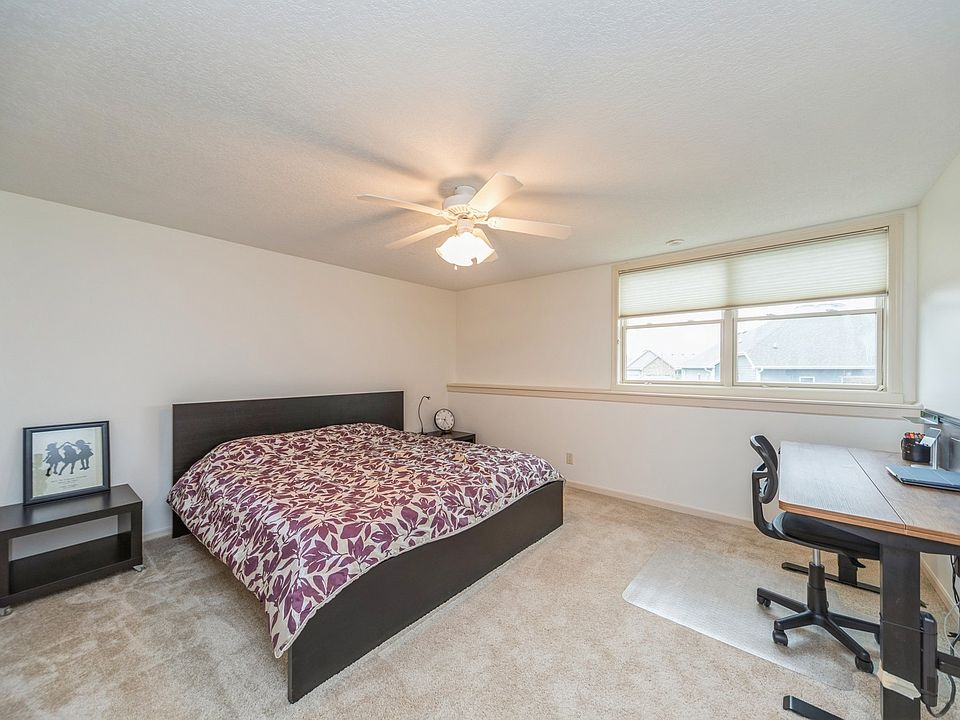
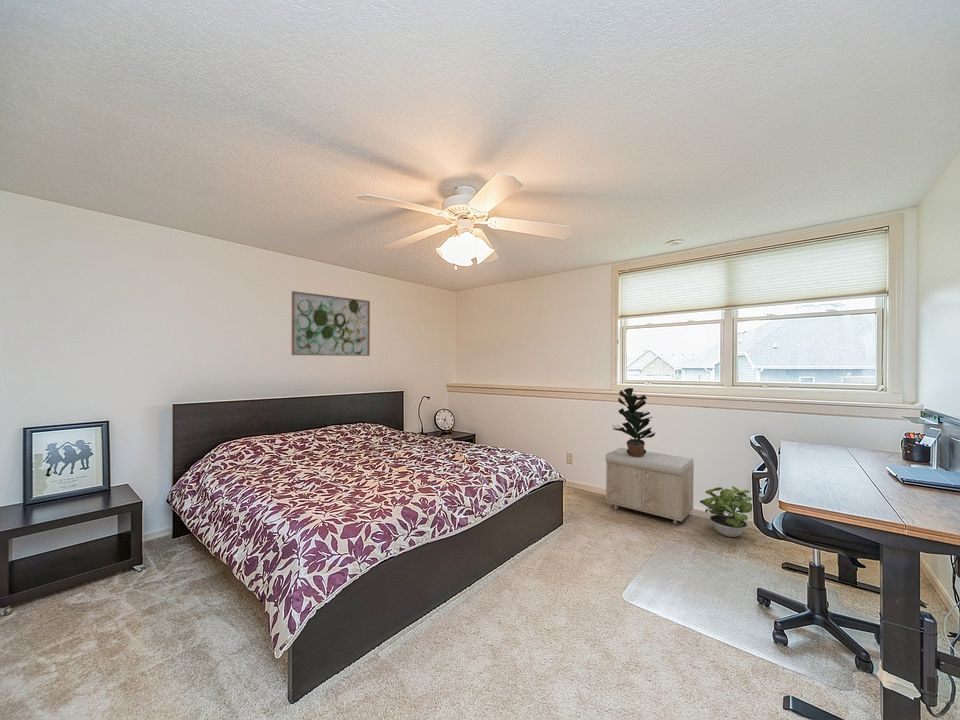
+ potted plant (725, 509)
+ storage bench (648, 483)
+ wall art (334, 326)
+ potted plant (637, 421)
